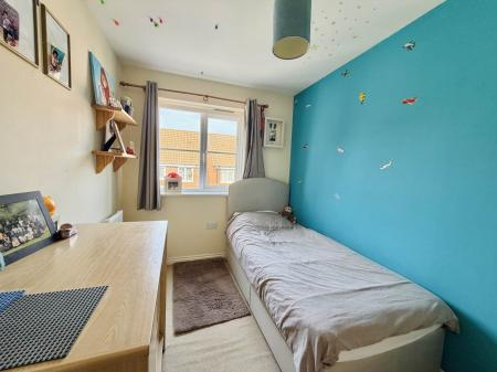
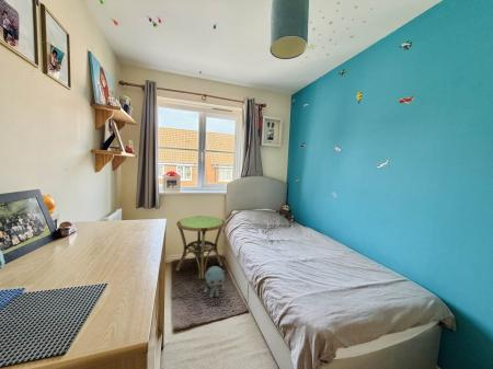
+ side table (199, 244)
+ plush toy (215, 281)
